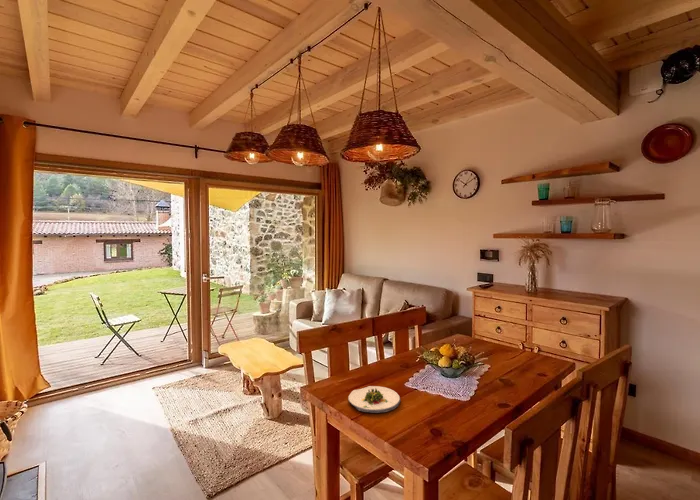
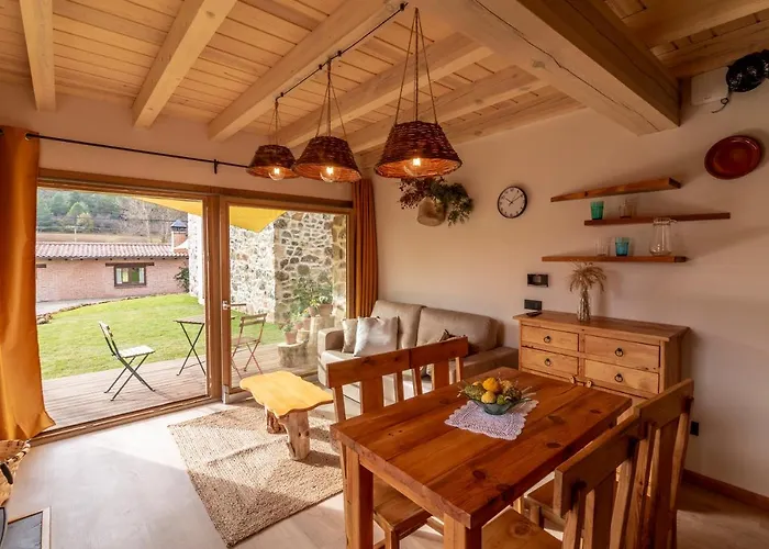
- salad plate (374, 395)
